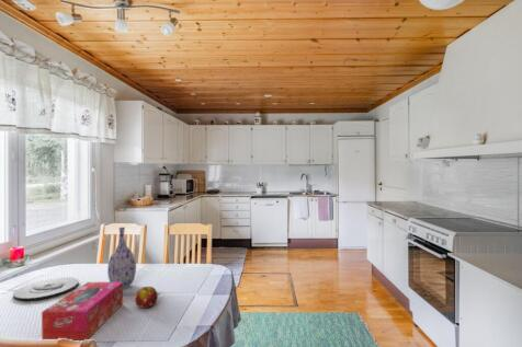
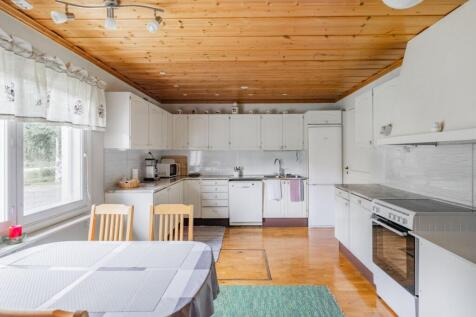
- vase (122, 256)
- tissue box (87, 308)
- plate (47, 286)
- fruit (146, 297)
